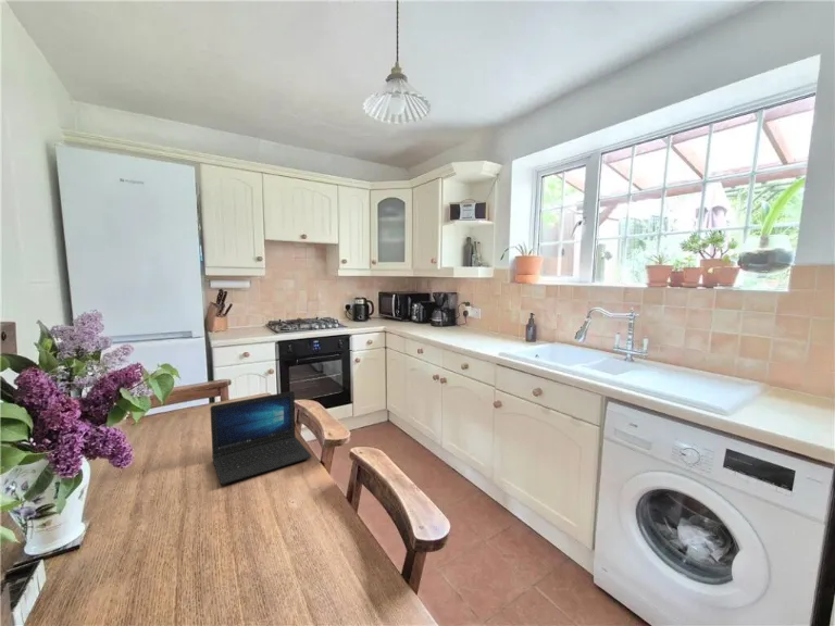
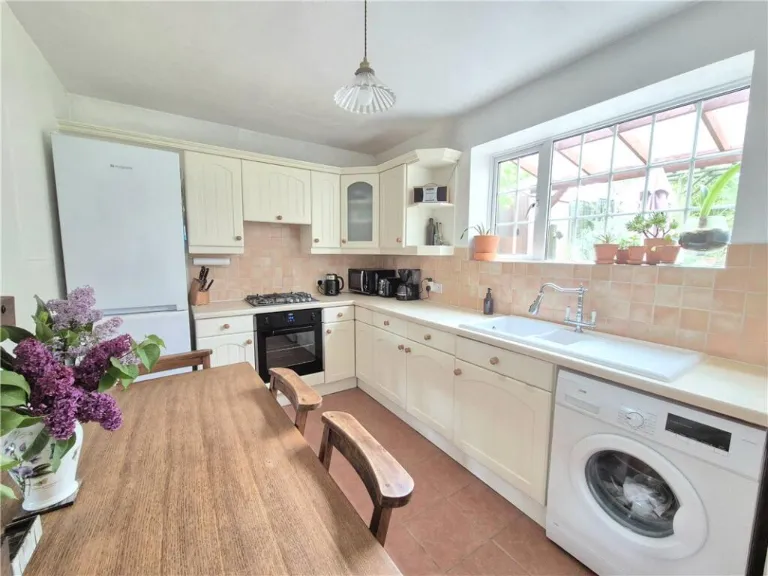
- laptop (261, 431)
